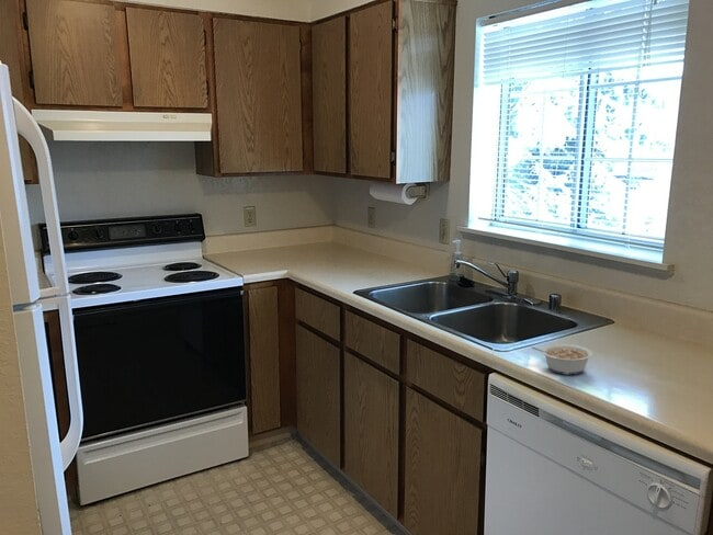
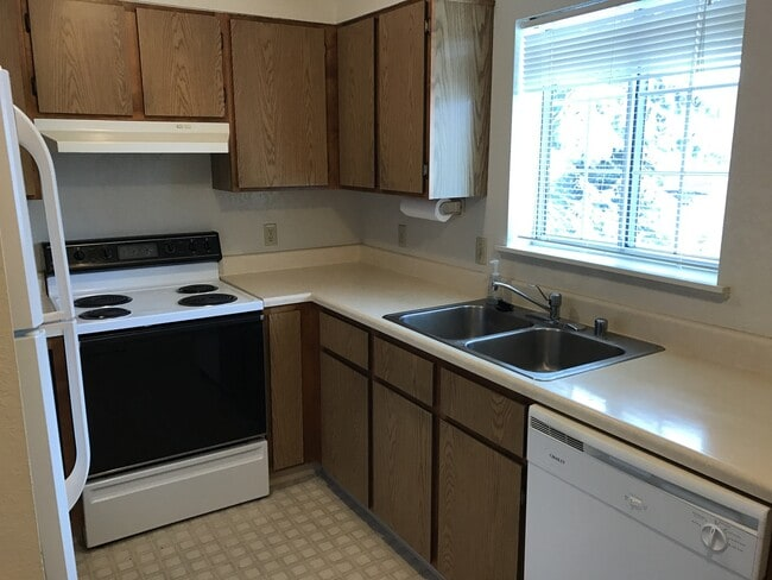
- legume (565, 358)
